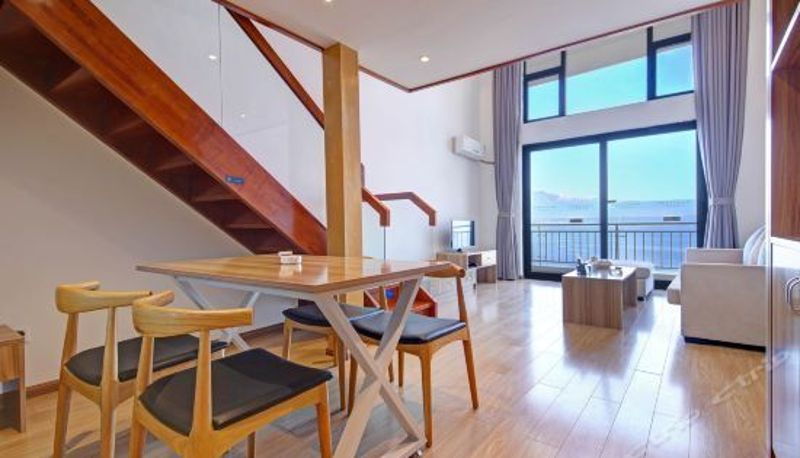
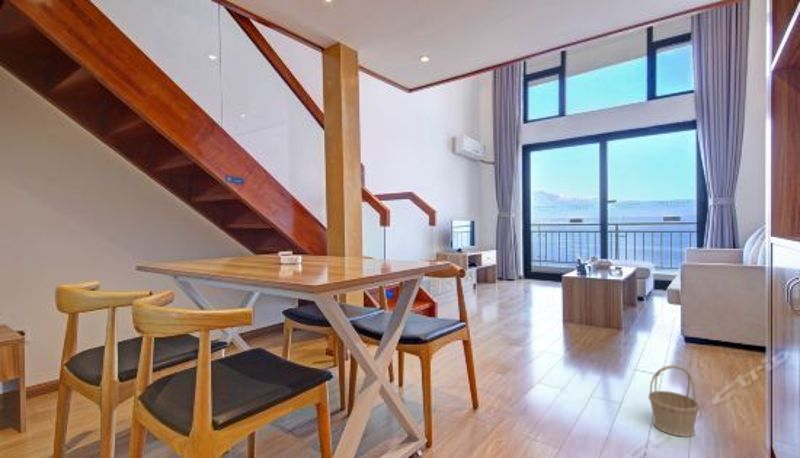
+ basket (673, 396)
